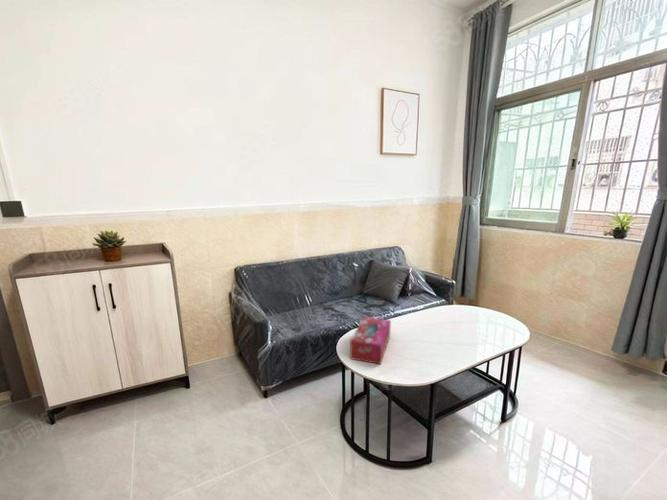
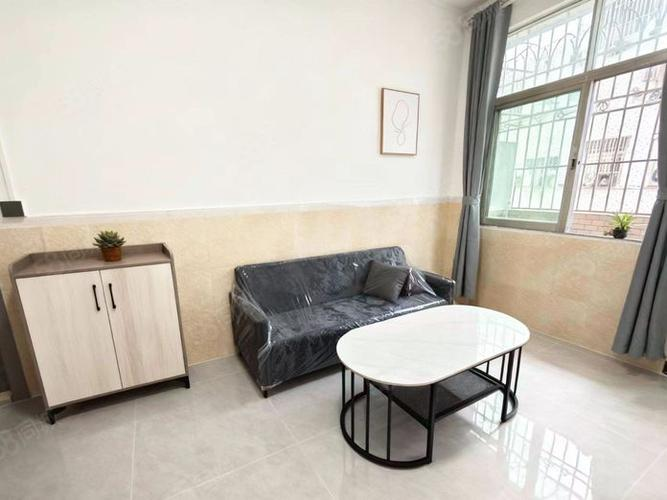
- tissue box (371, 338)
